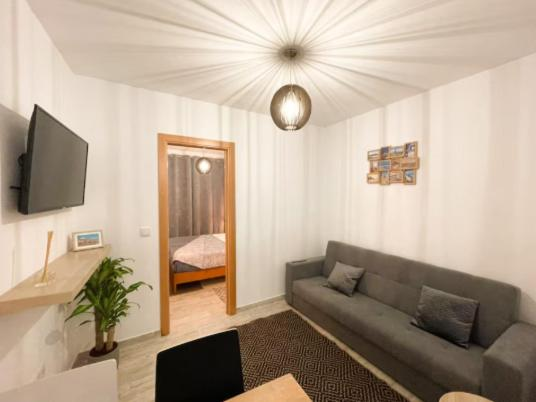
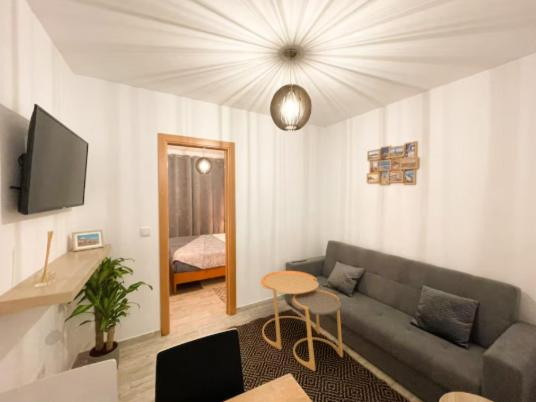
+ side table (299, 309)
